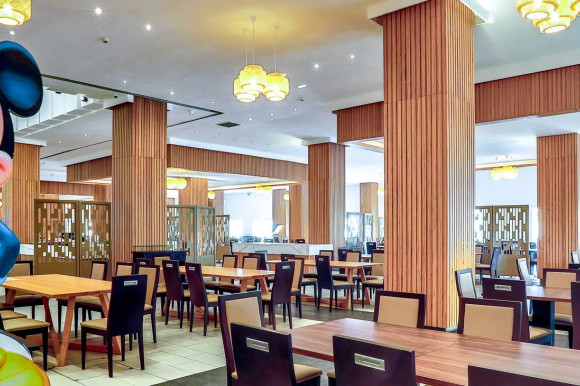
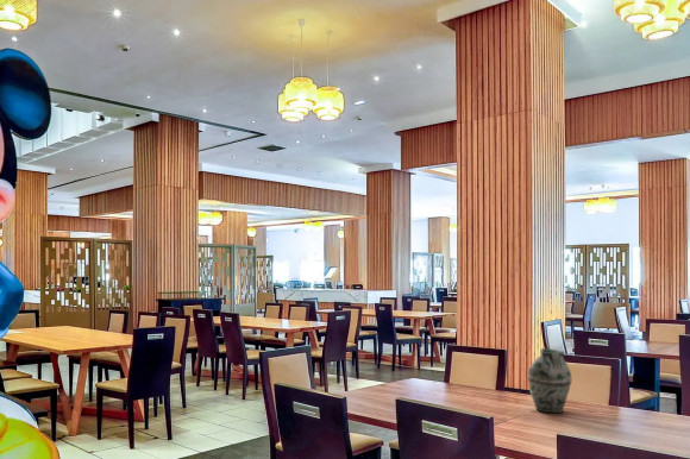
+ vase (550, 381)
